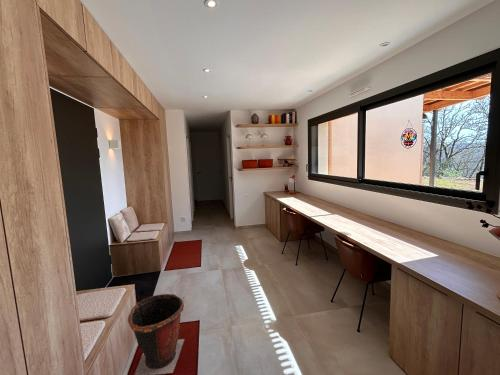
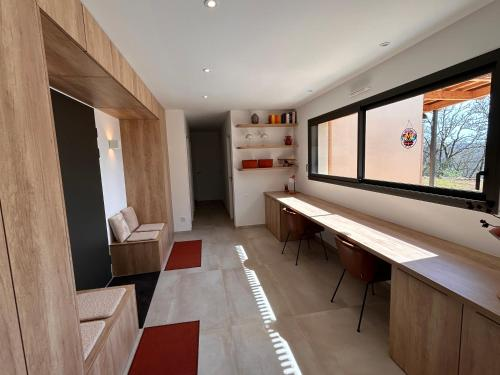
- waste bin (159, 330)
